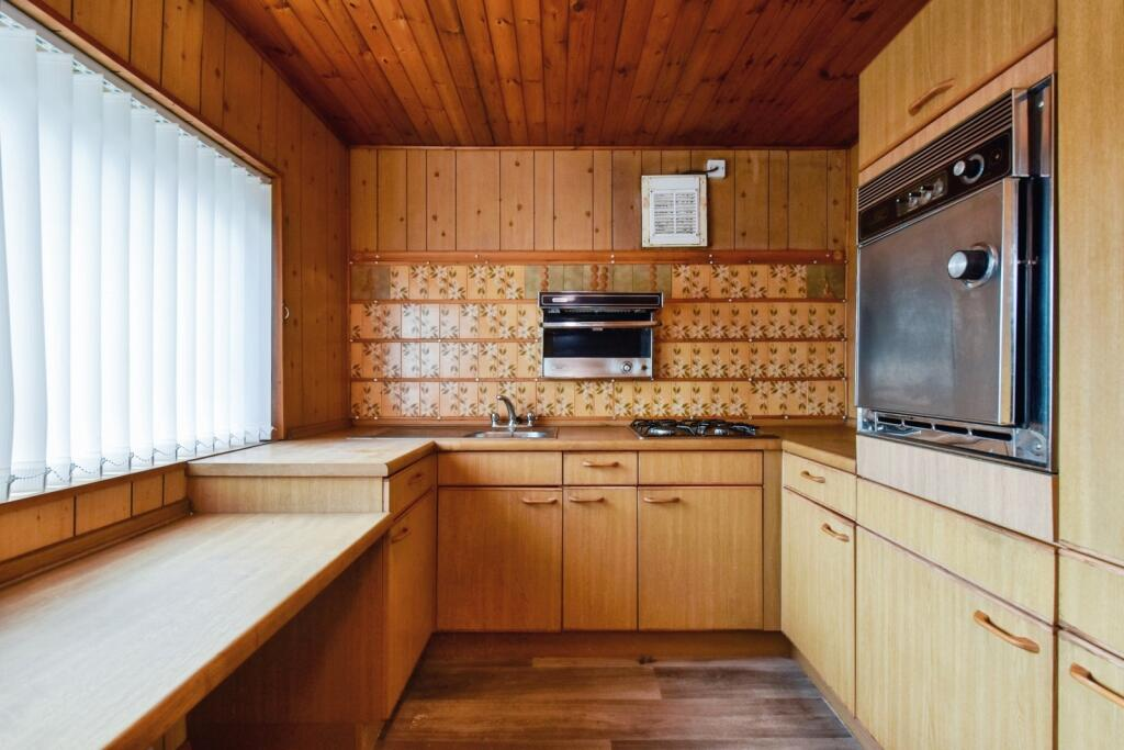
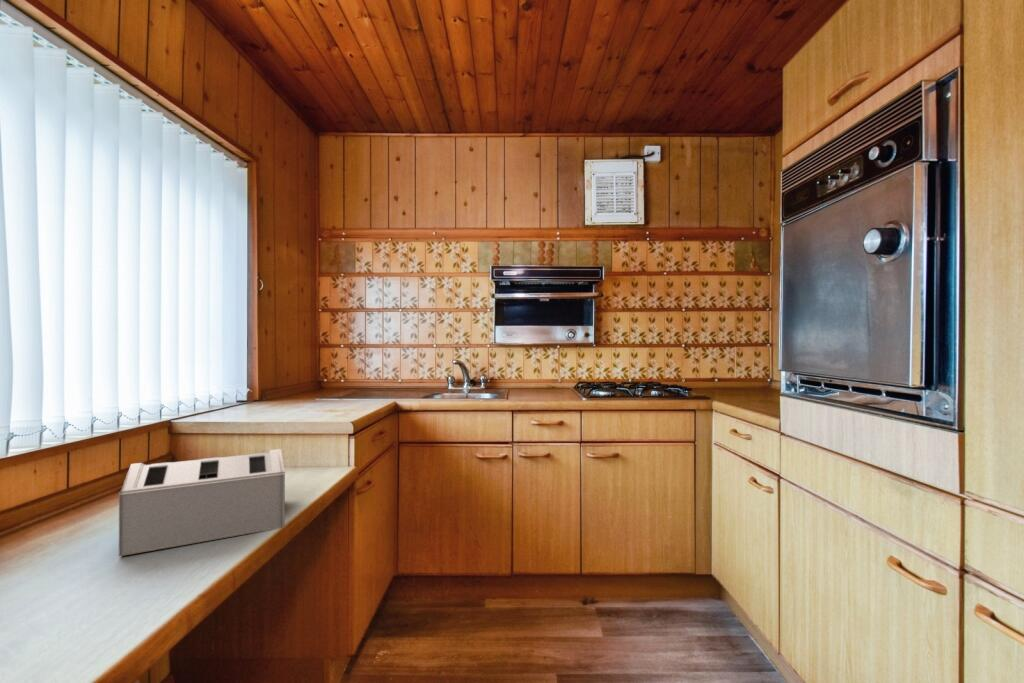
+ toaster (210, 489)
